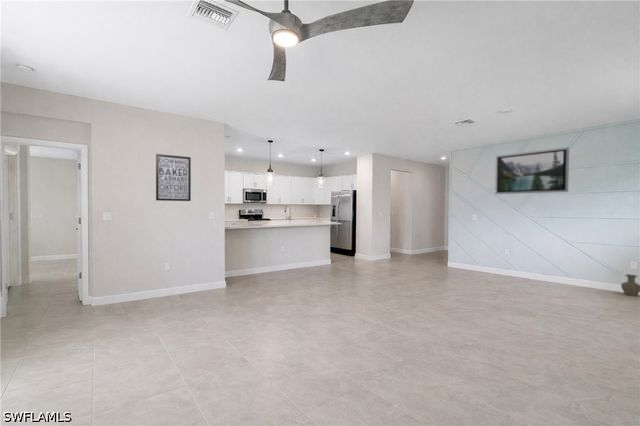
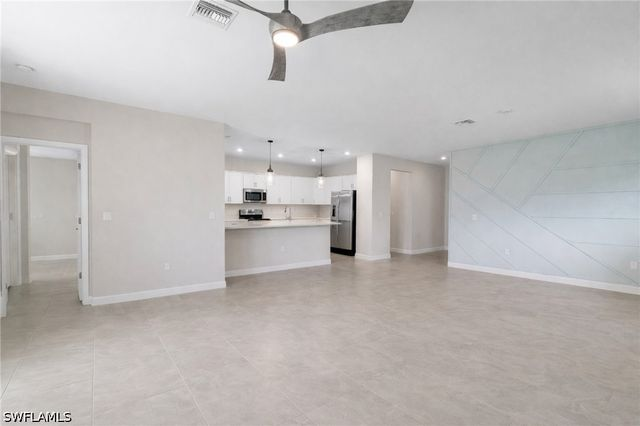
- vase (631, 285)
- television (529, 172)
- wall art (173, 178)
